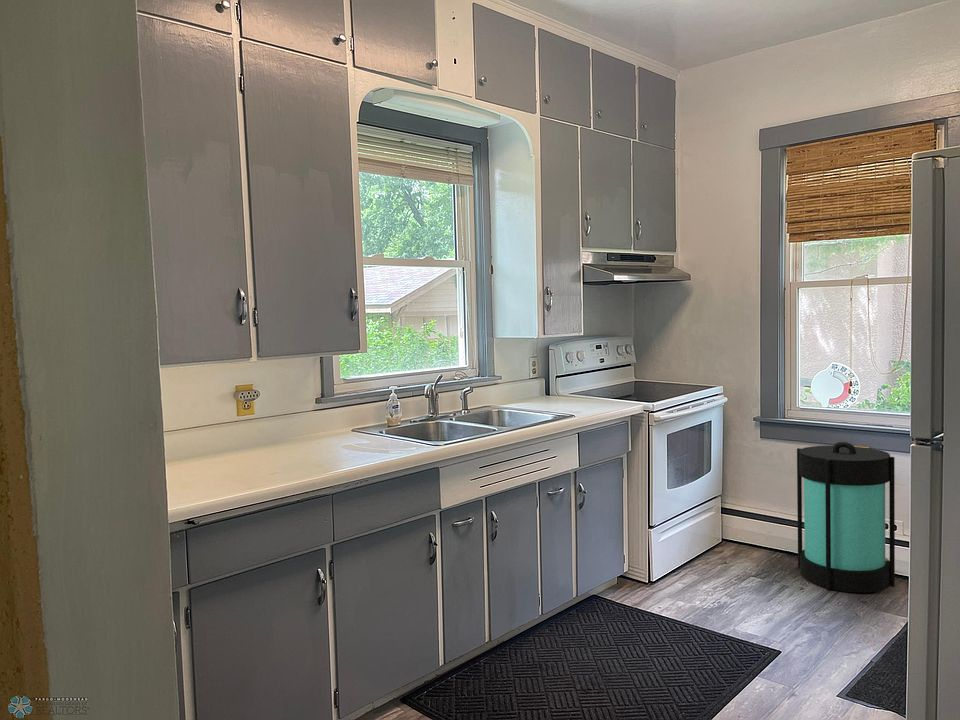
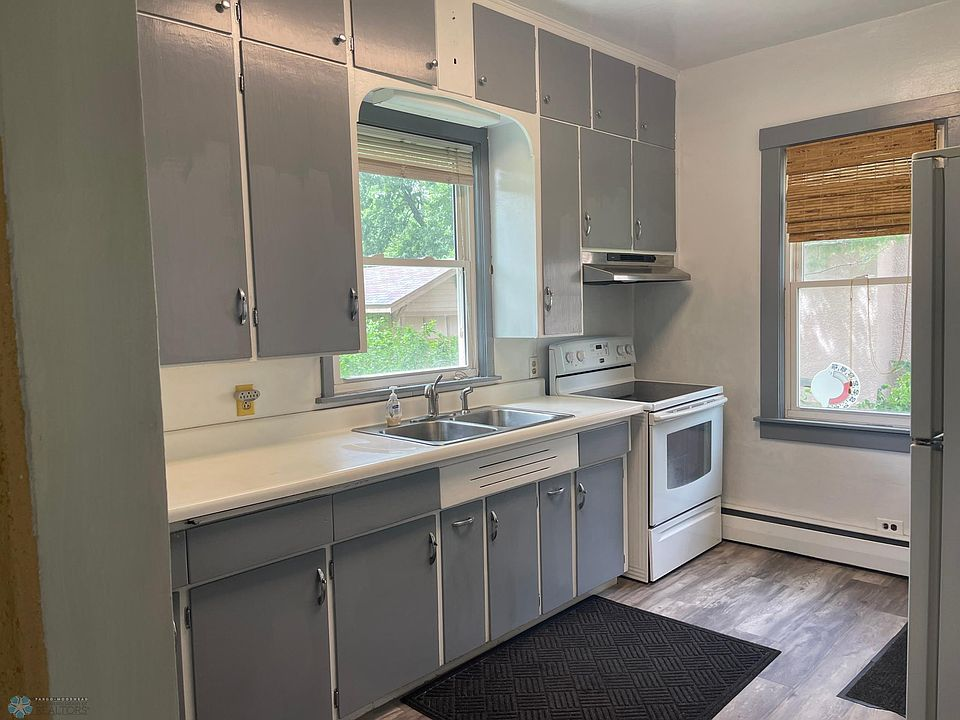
- lantern (843, 509)
